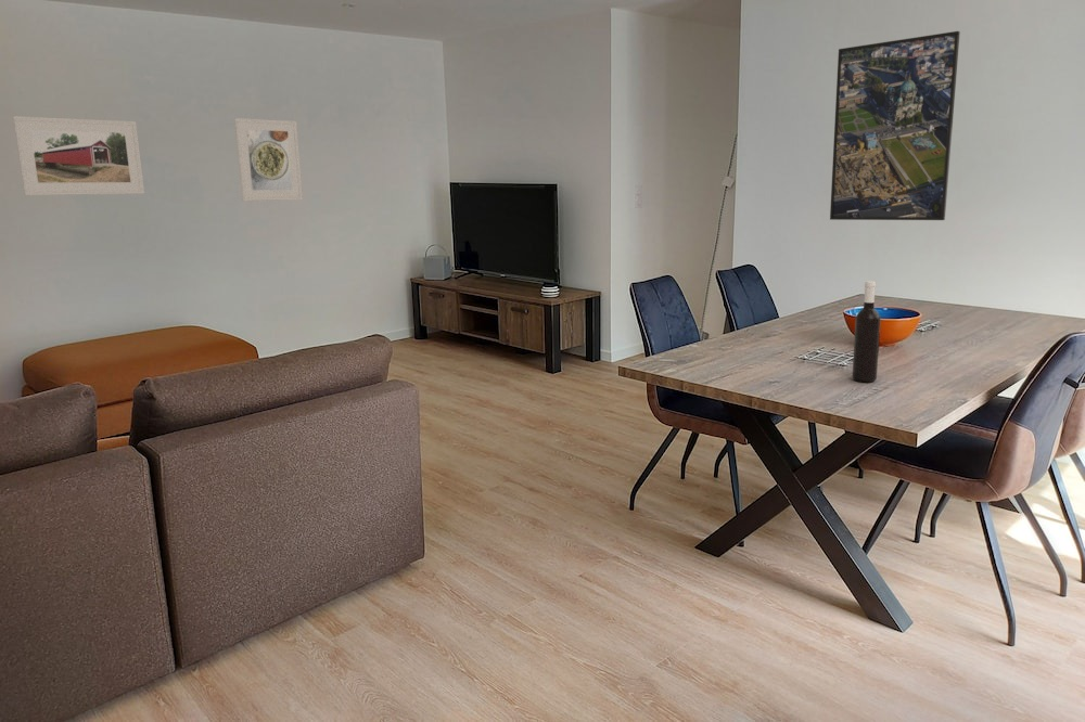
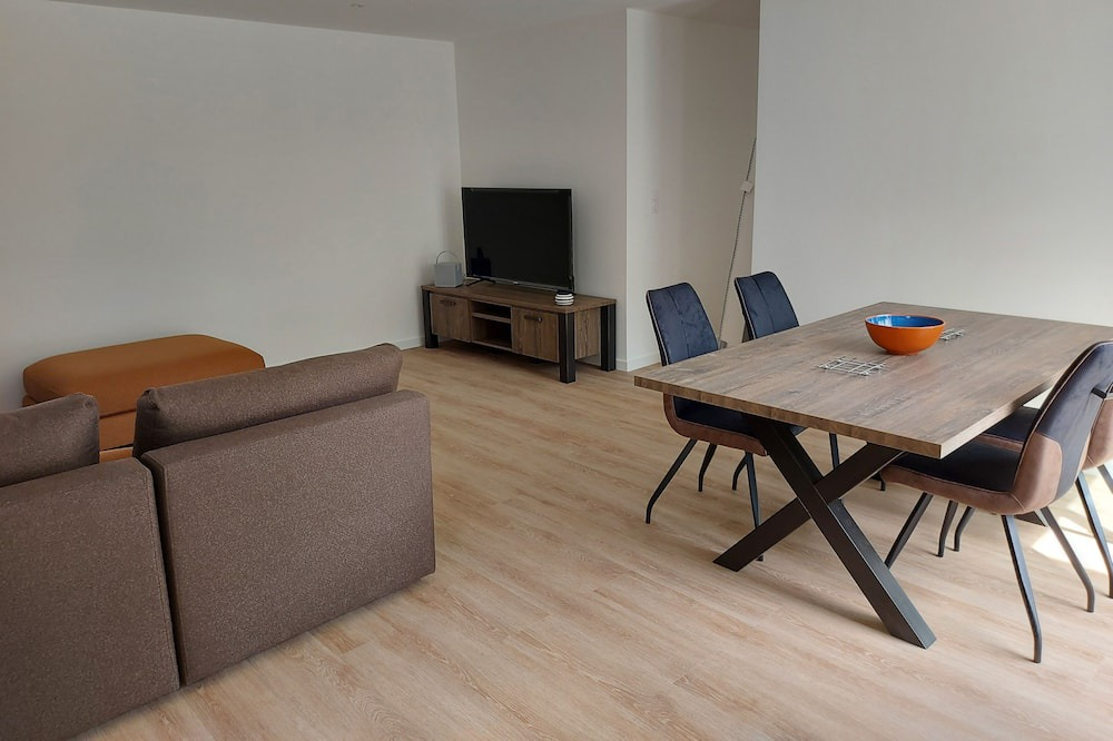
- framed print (81, 156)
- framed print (269, 160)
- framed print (890, 131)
- wine bottle (867, 331)
